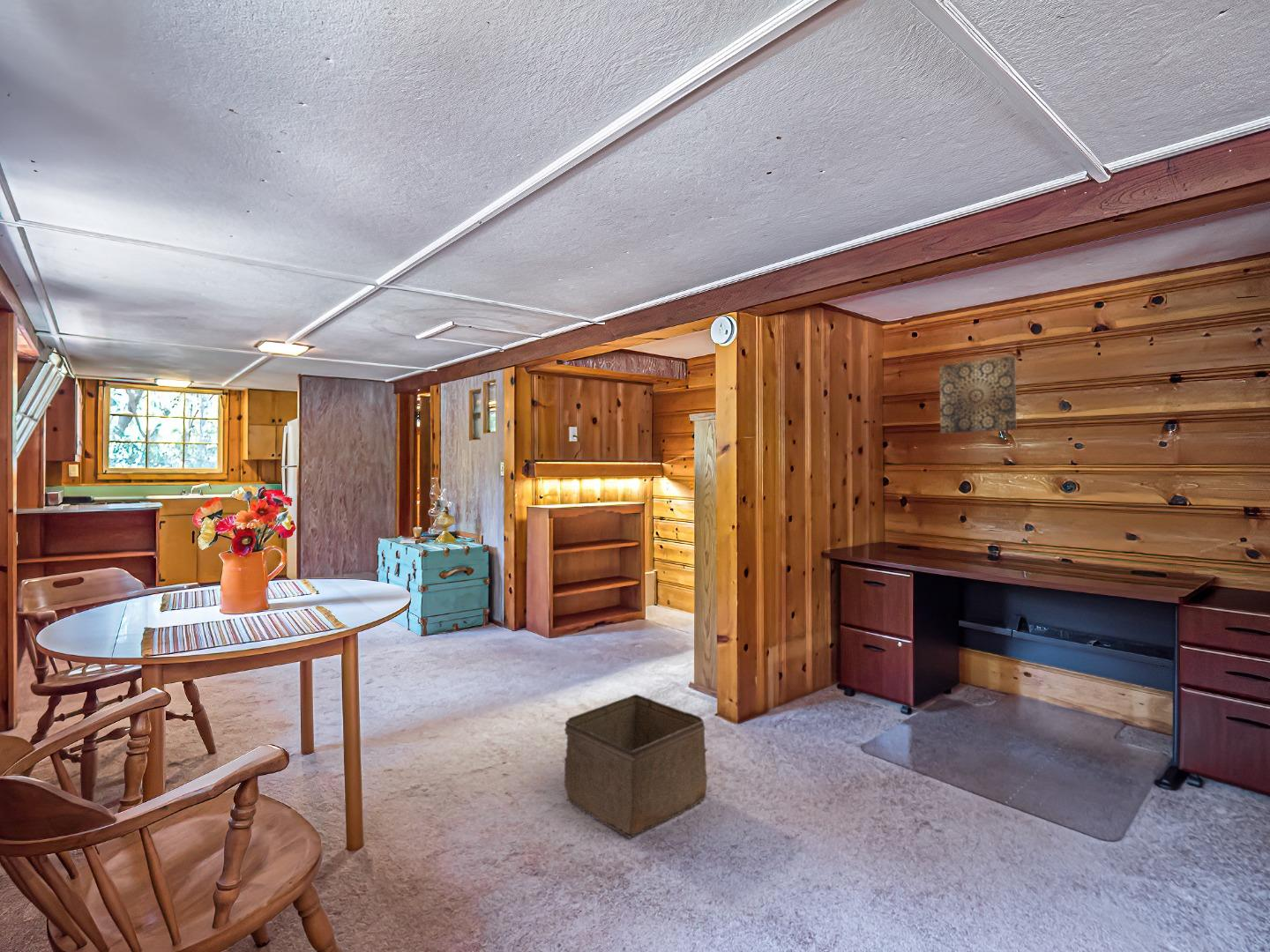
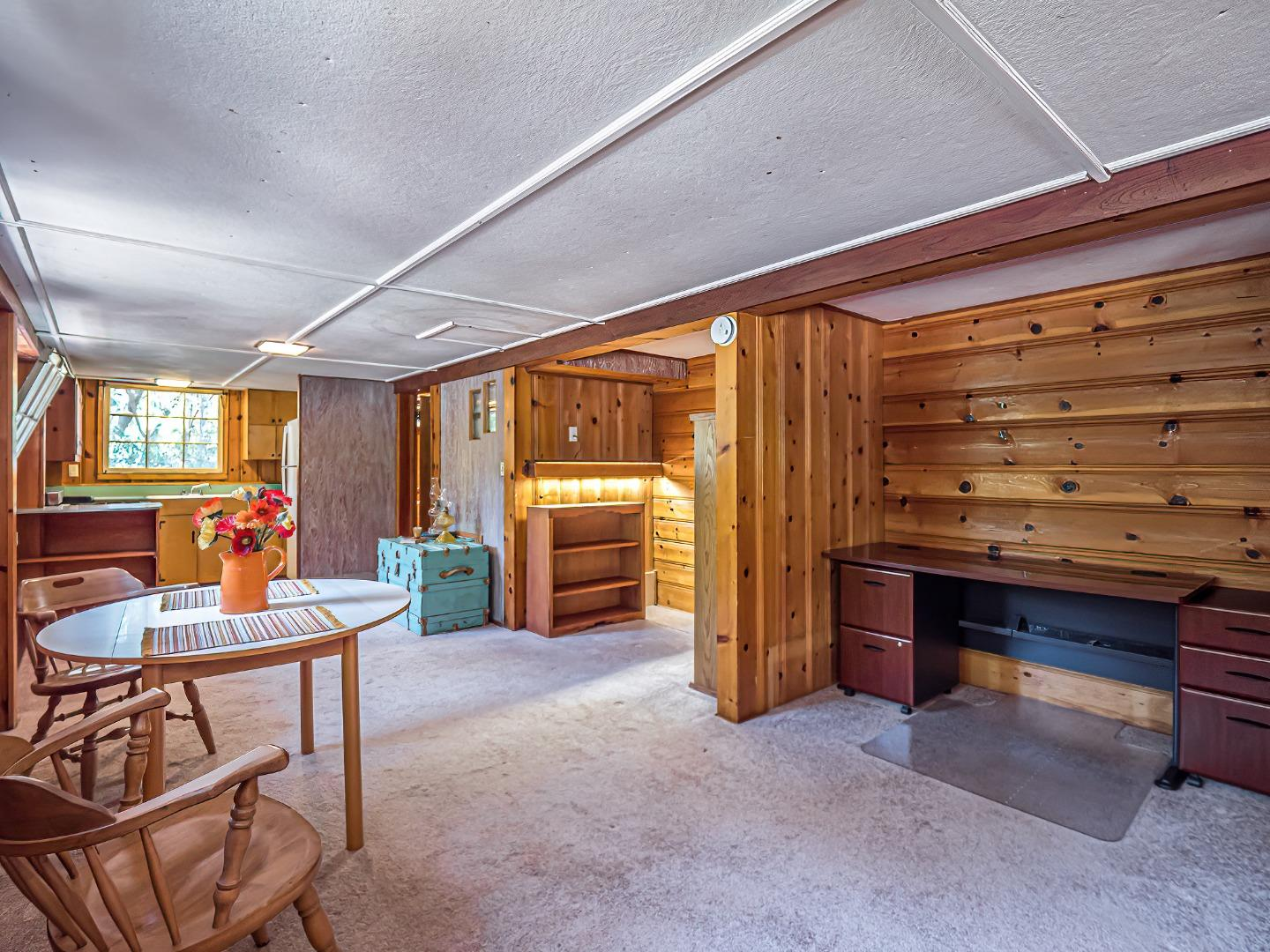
- storage bin (634, 758)
- wall art (976, 396)
